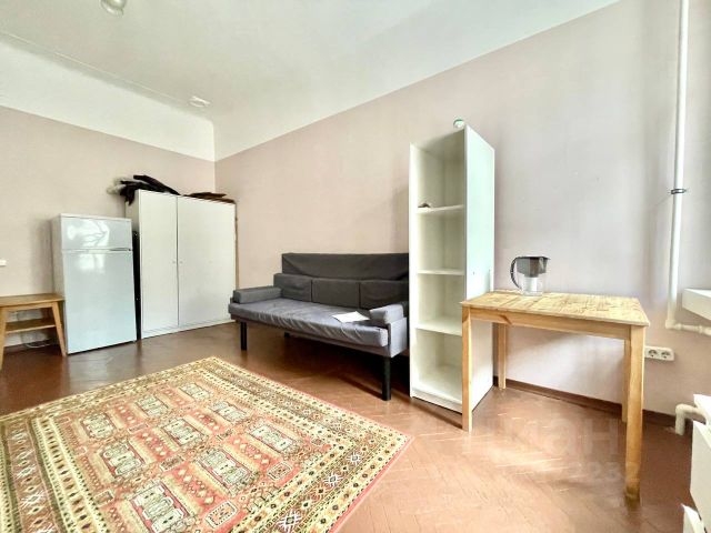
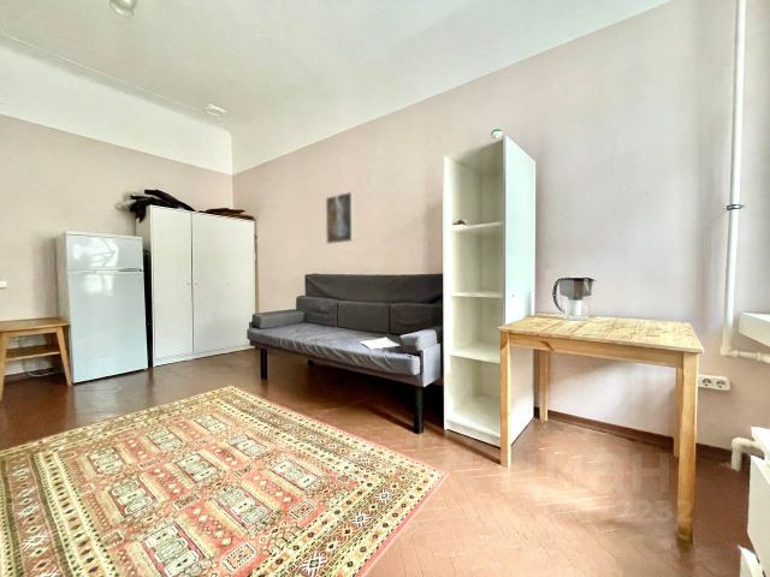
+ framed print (339, 219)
